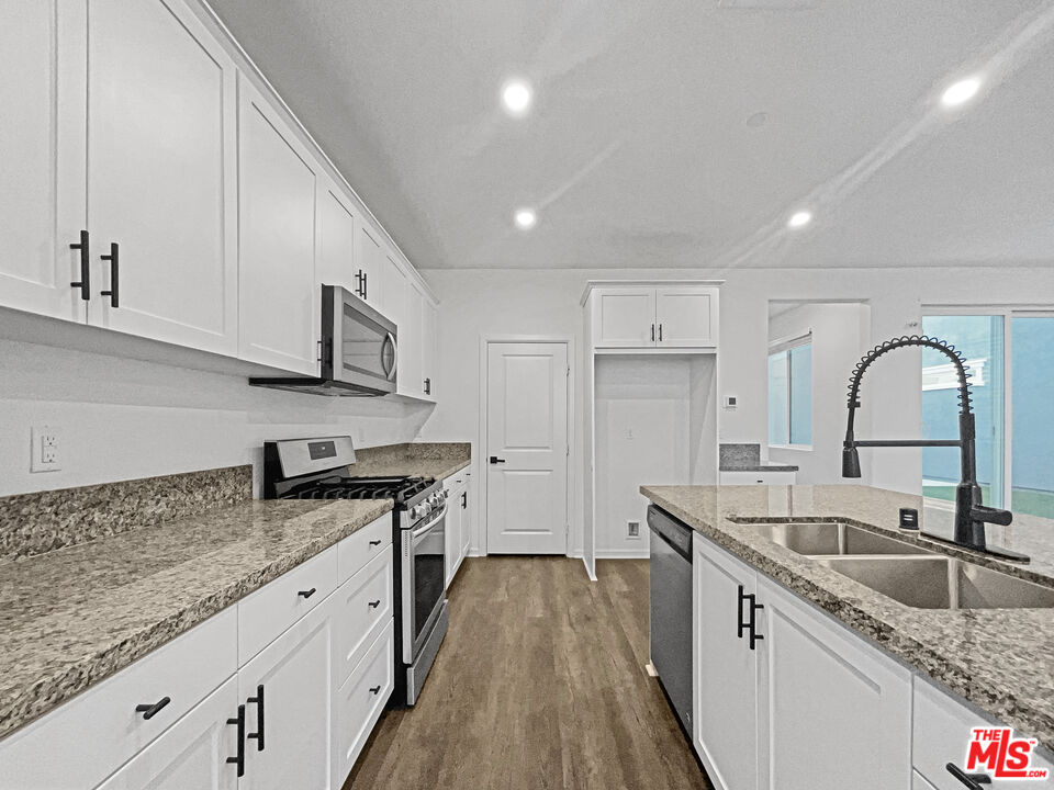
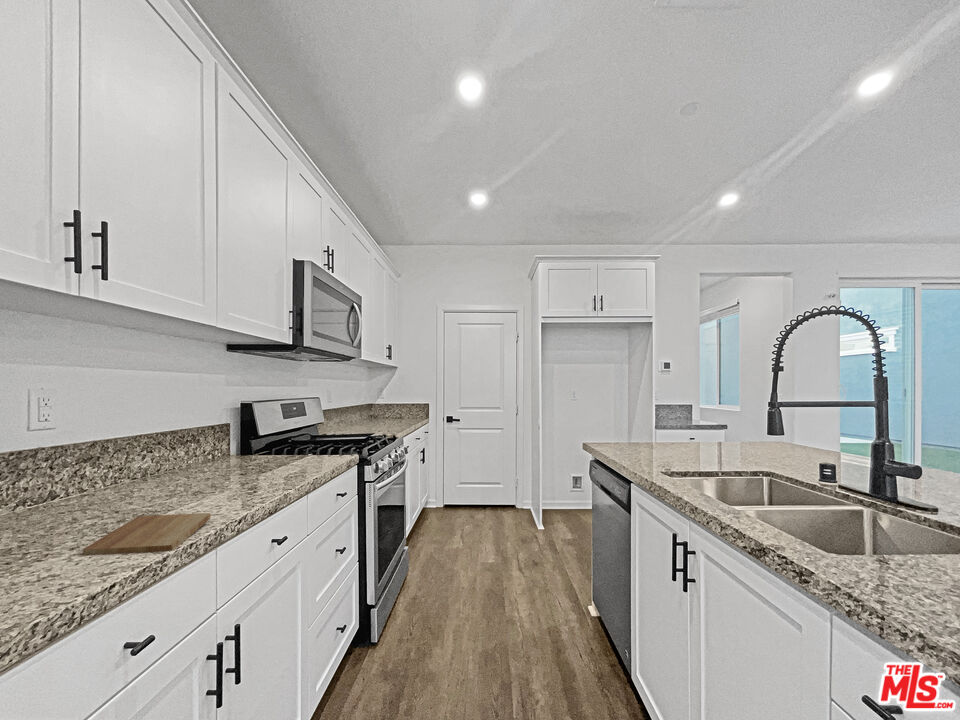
+ cutting board (153, 532)
